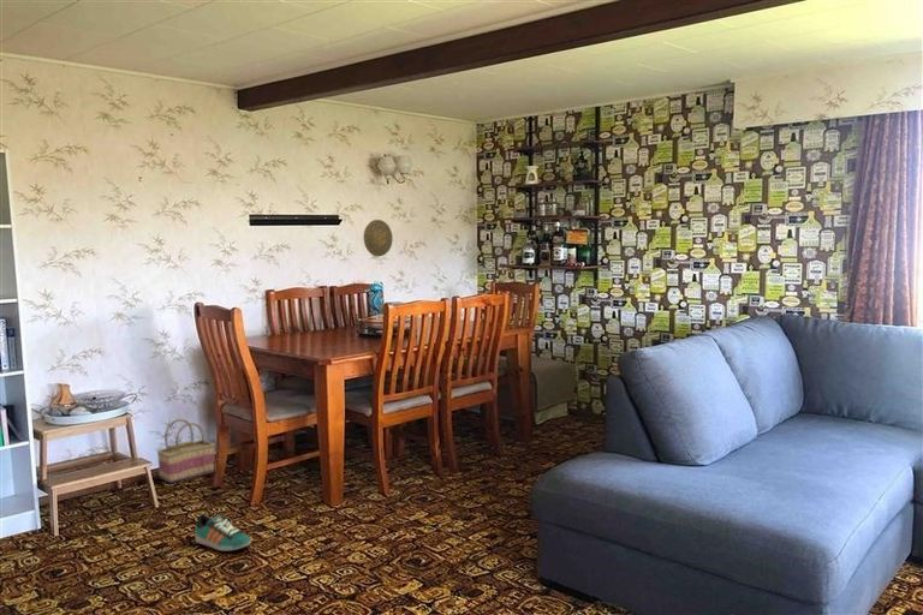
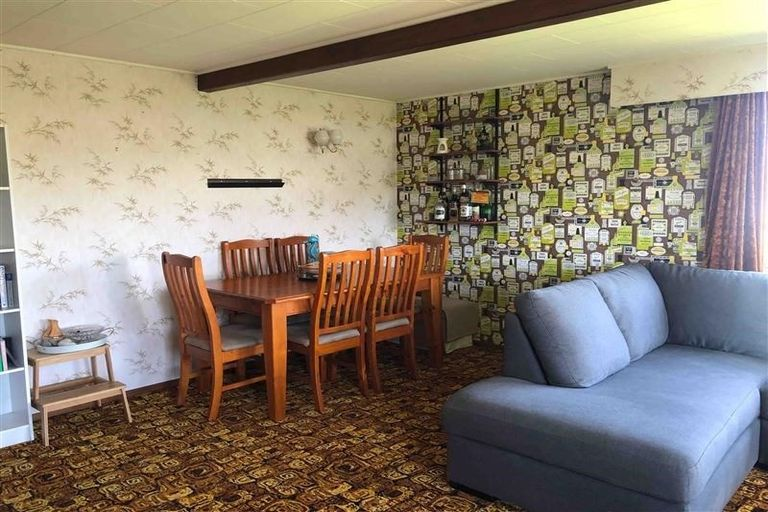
- decorative plate (379, 238)
- sneaker (220, 531)
- basket (185, 447)
